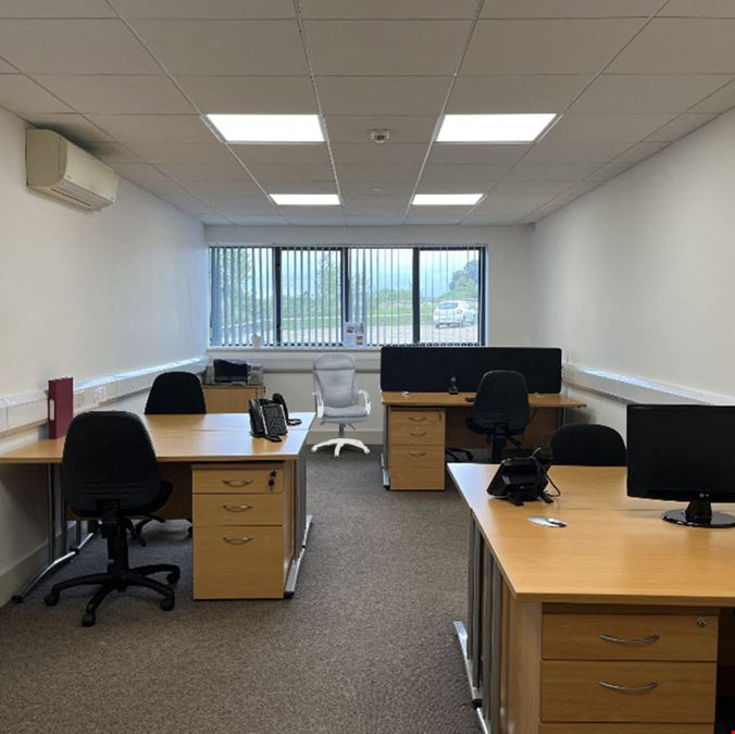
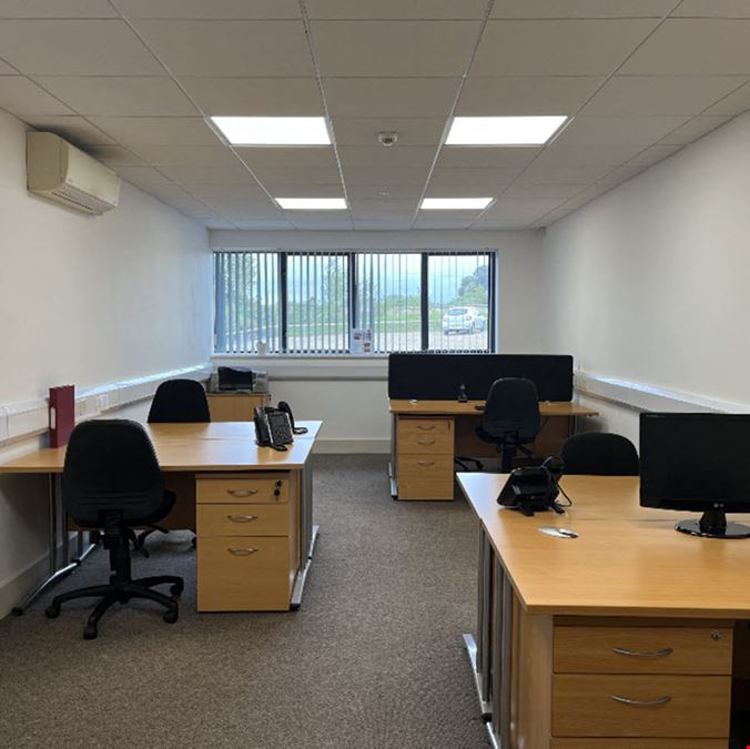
- office chair (338, 402)
